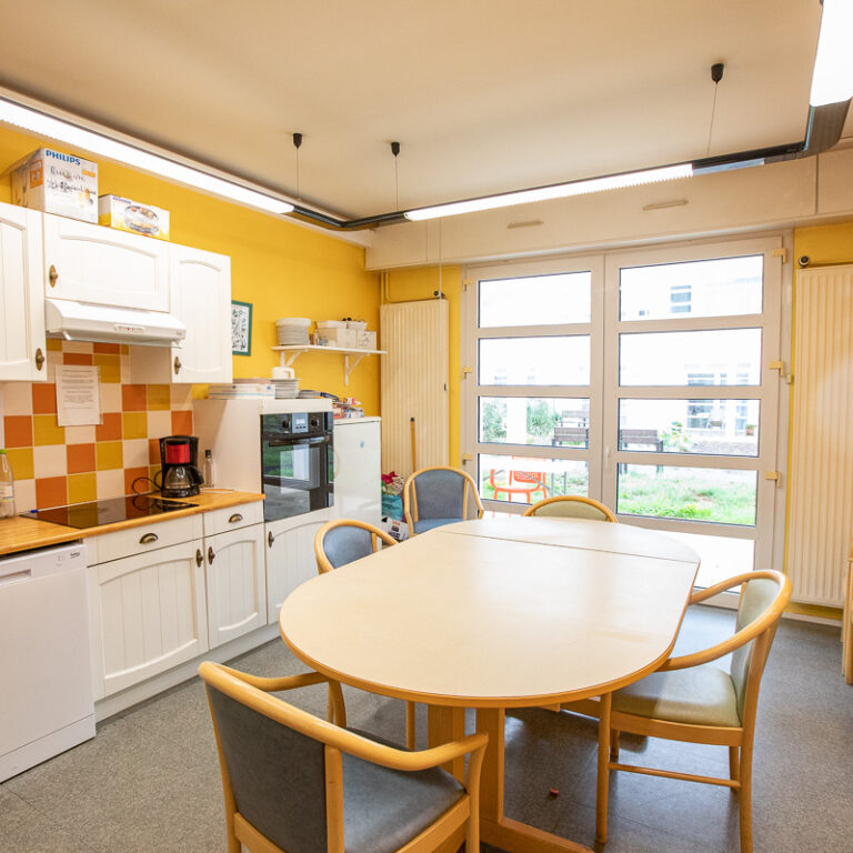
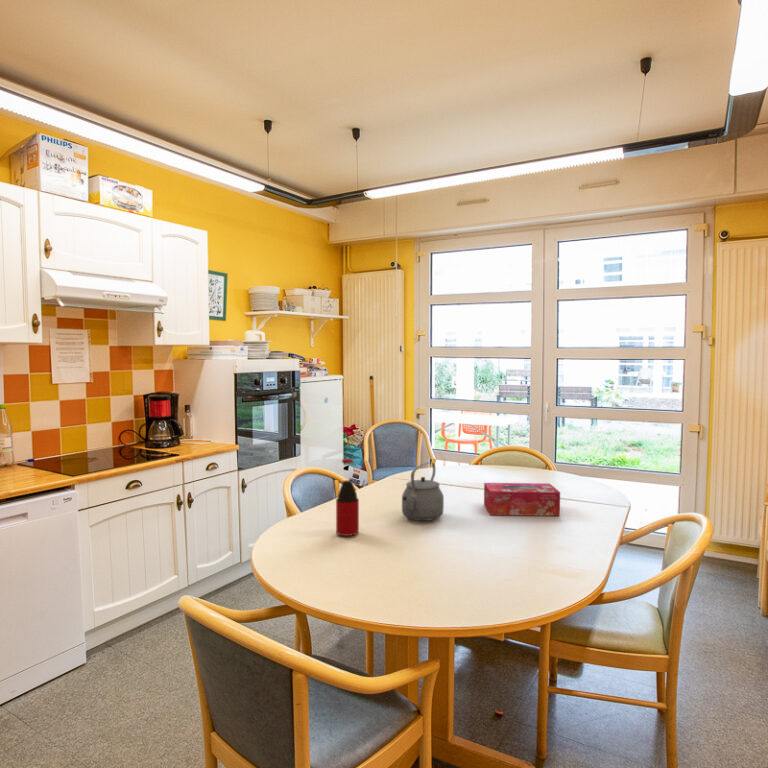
+ bottle (347, 496)
+ tea kettle (419, 492)
+ tissue box (520, 498)
